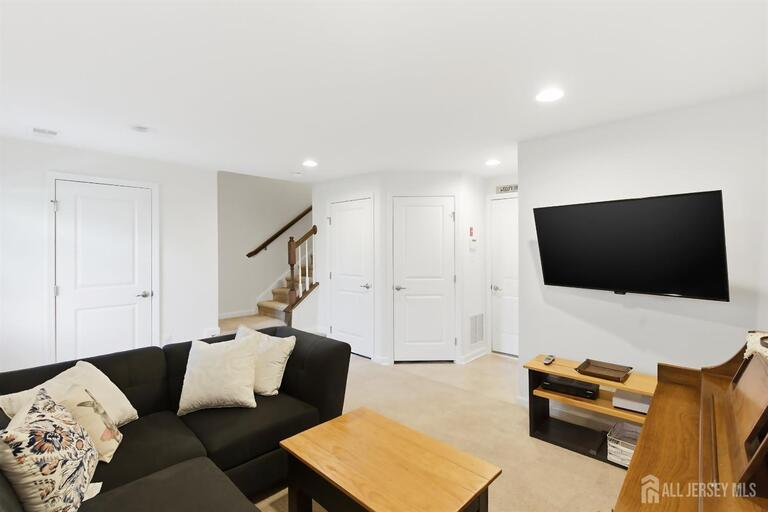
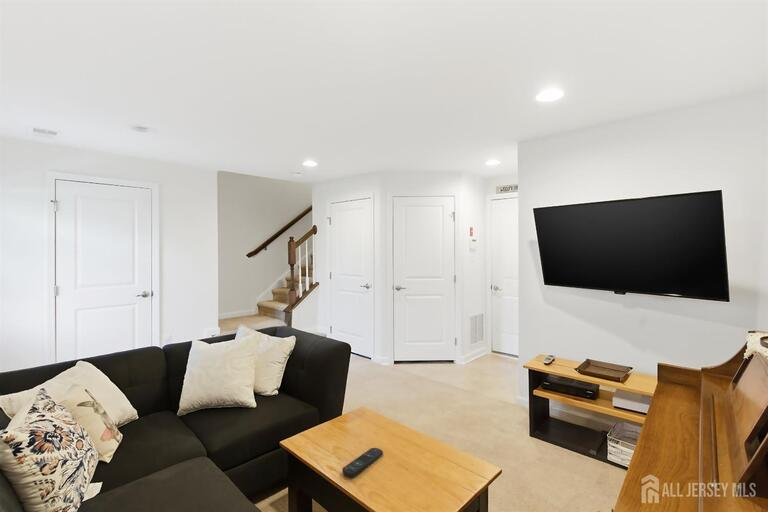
+ remote control (363, 461)
